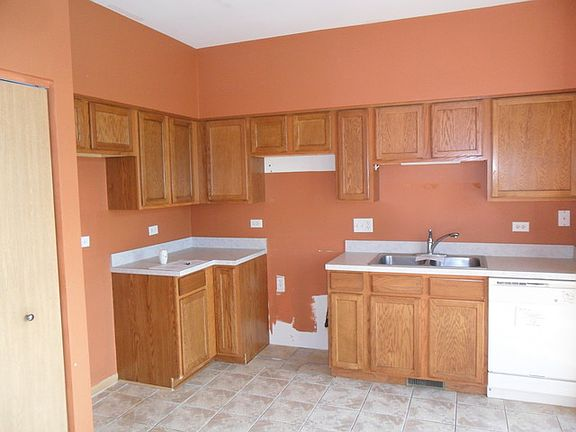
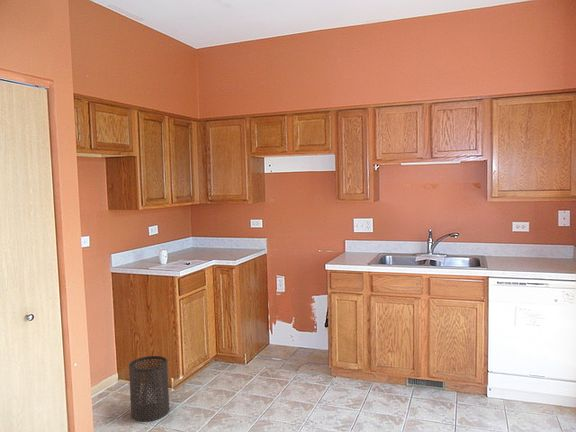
+ trash can (149, 387)
